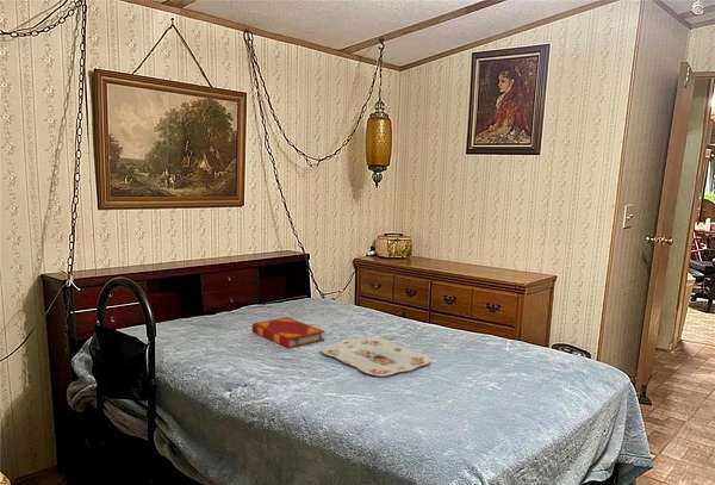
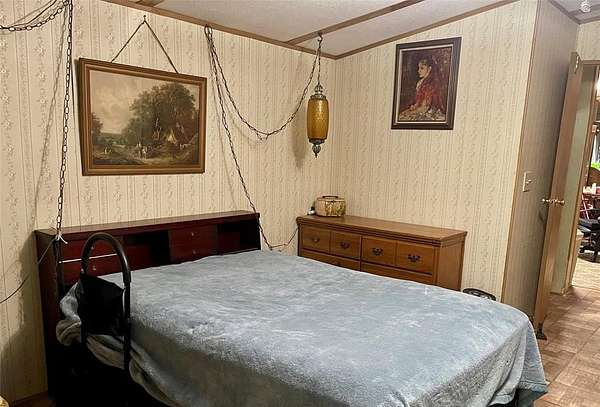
- serving tray (374, 355)
- hardback book (287, 331)
